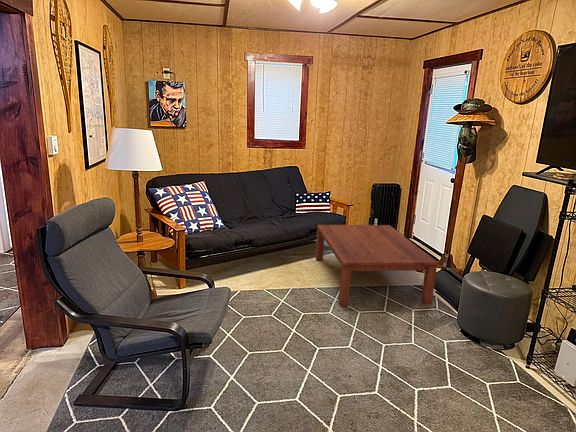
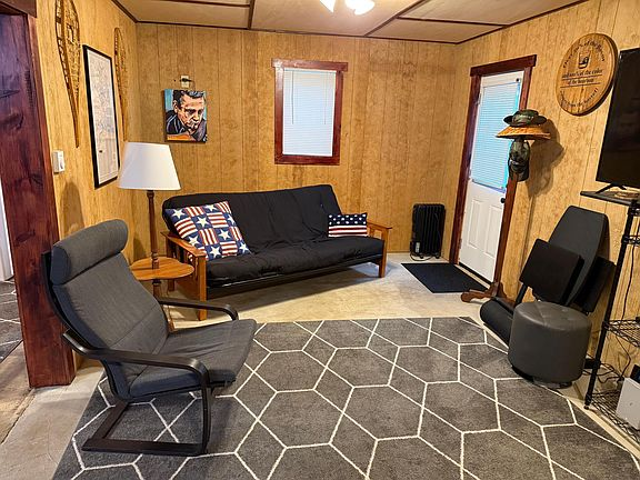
- coffee table (368, 259)
